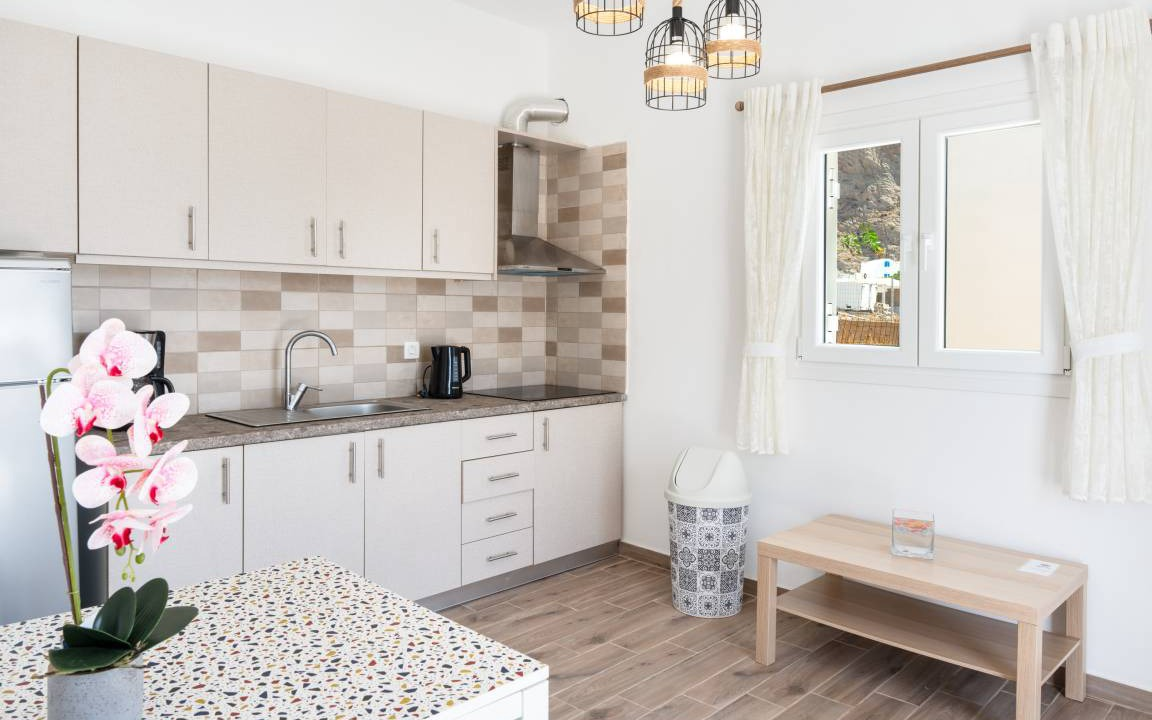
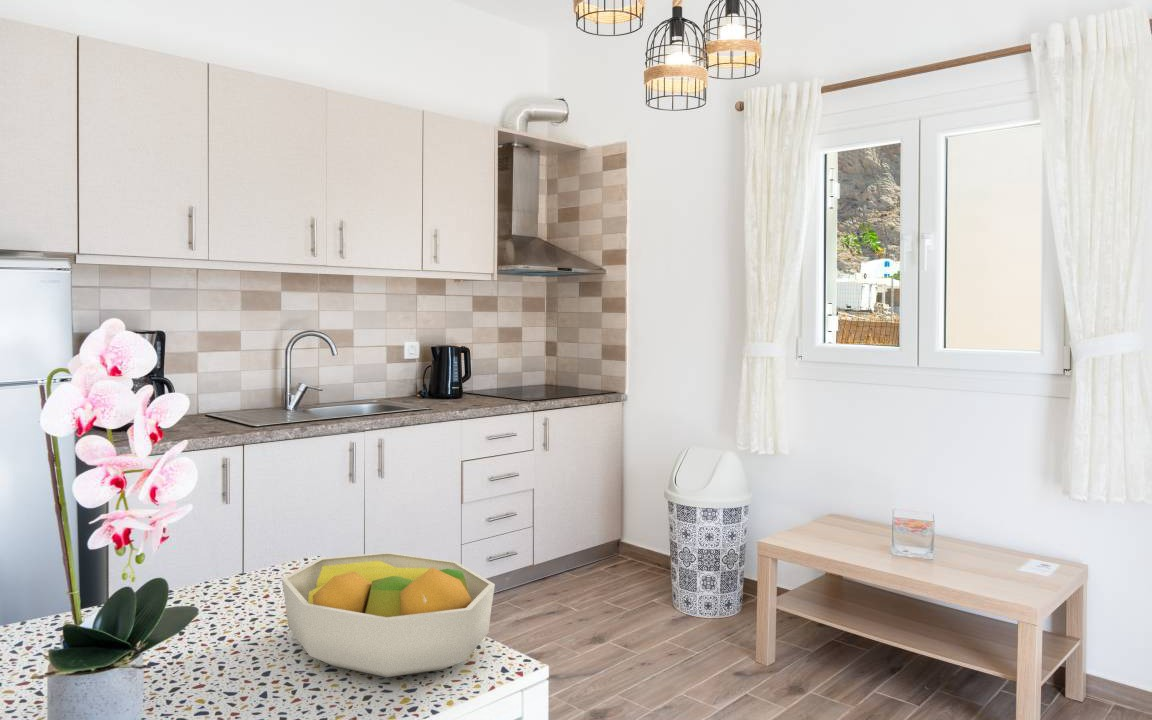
+ fruit bowl (387, 599)
